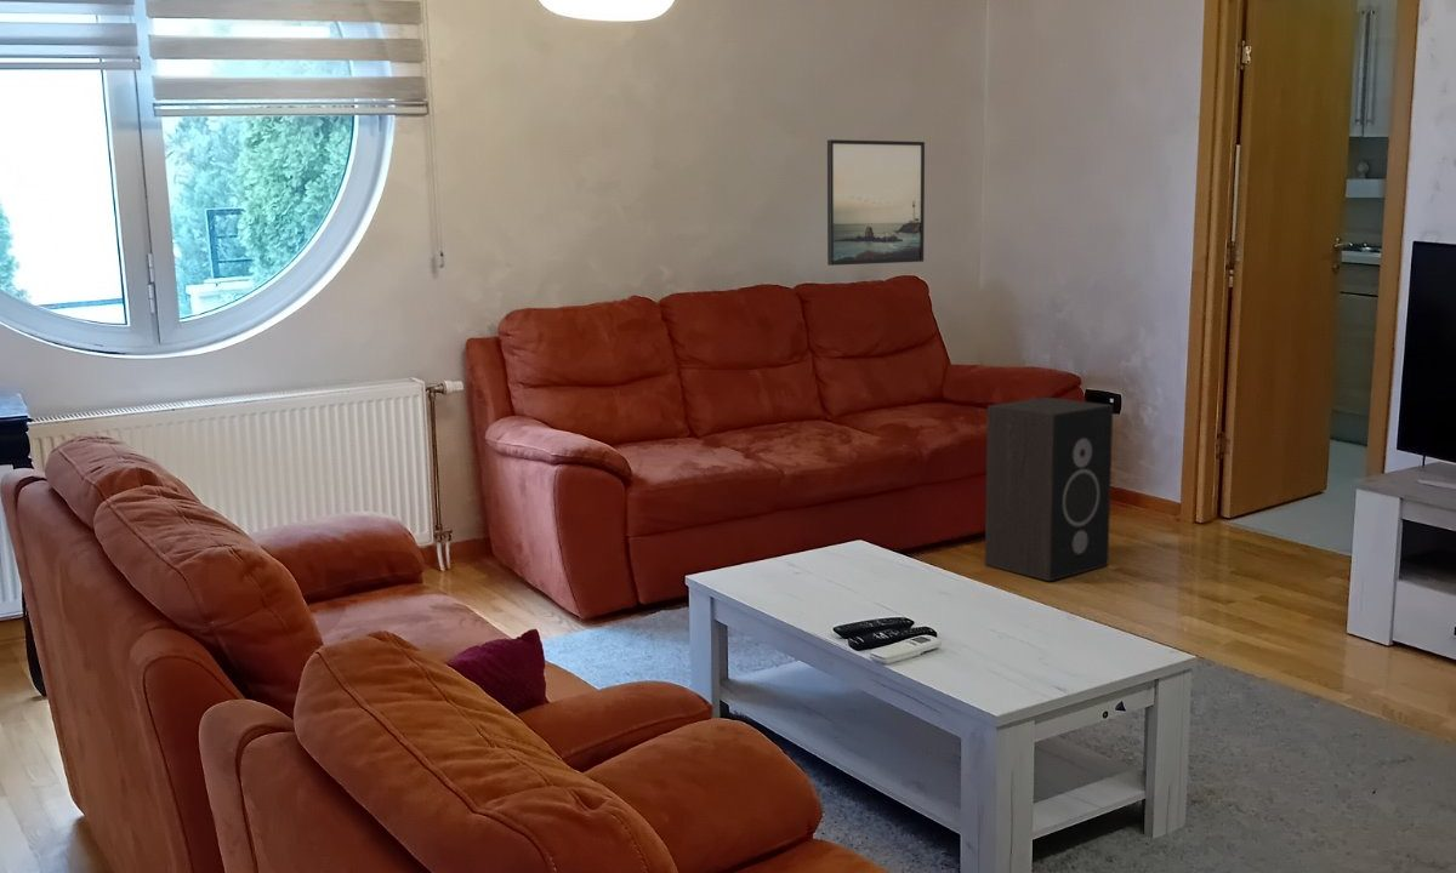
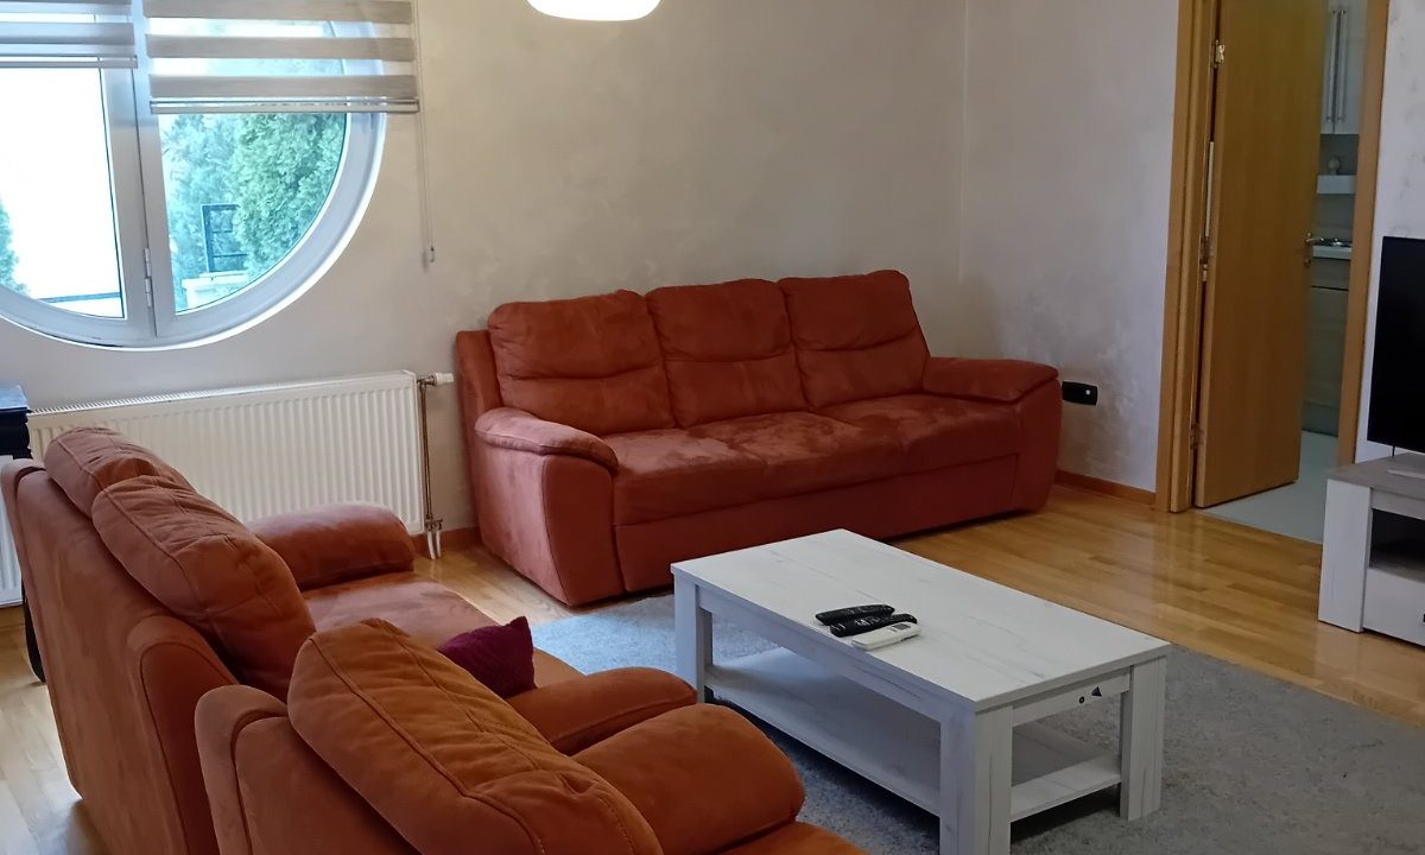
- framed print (876, 202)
- speaker (1047, 485)
